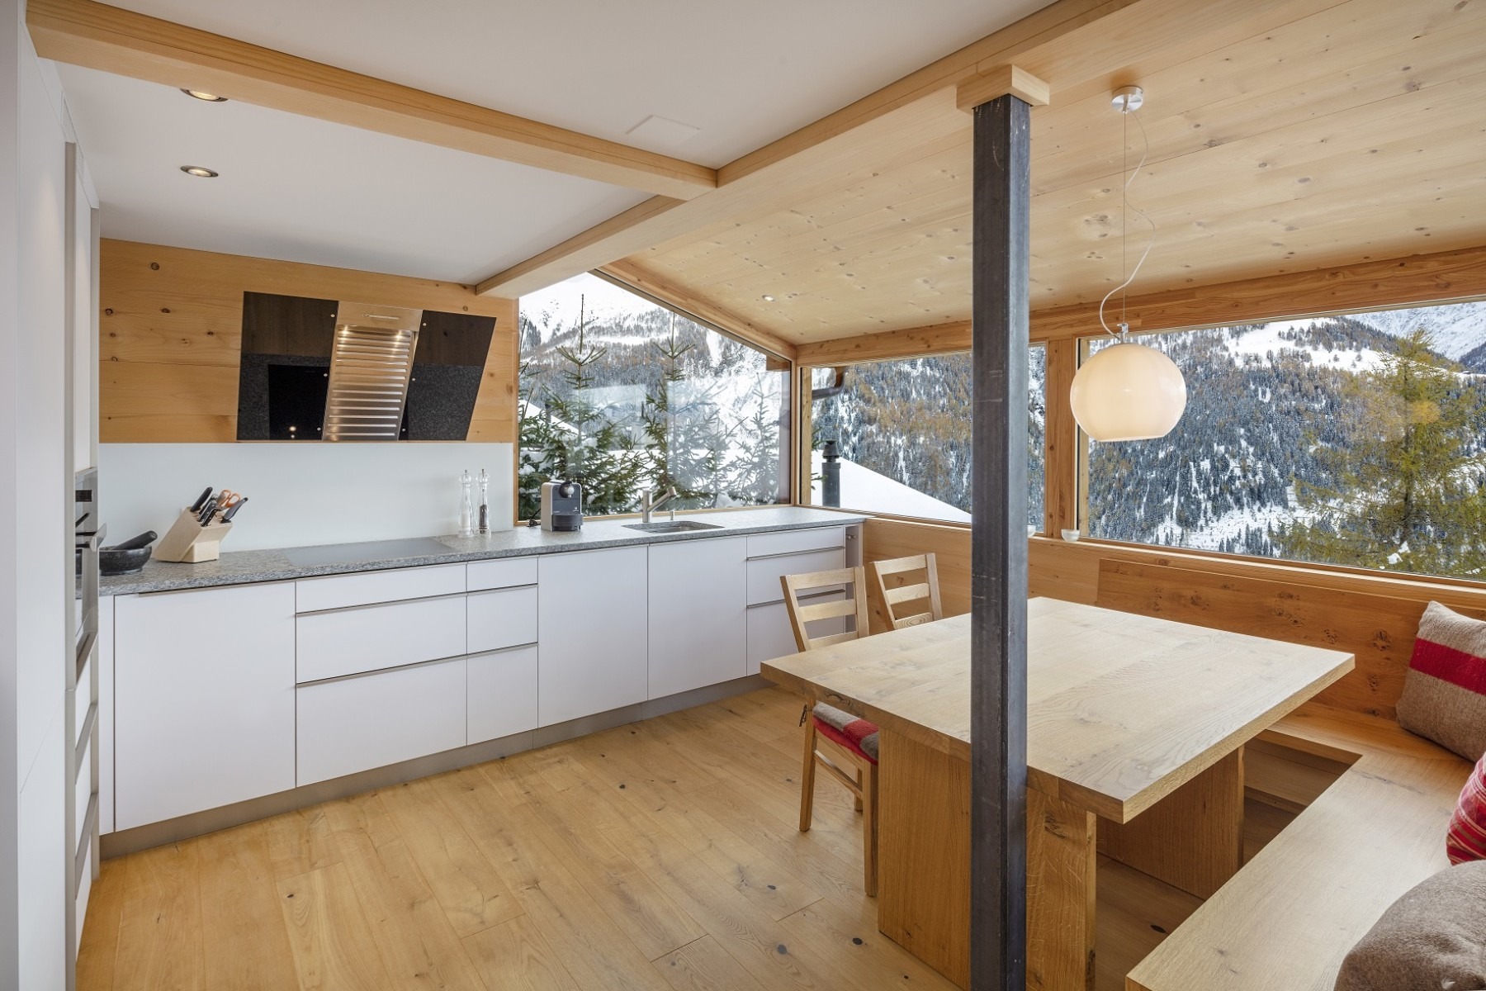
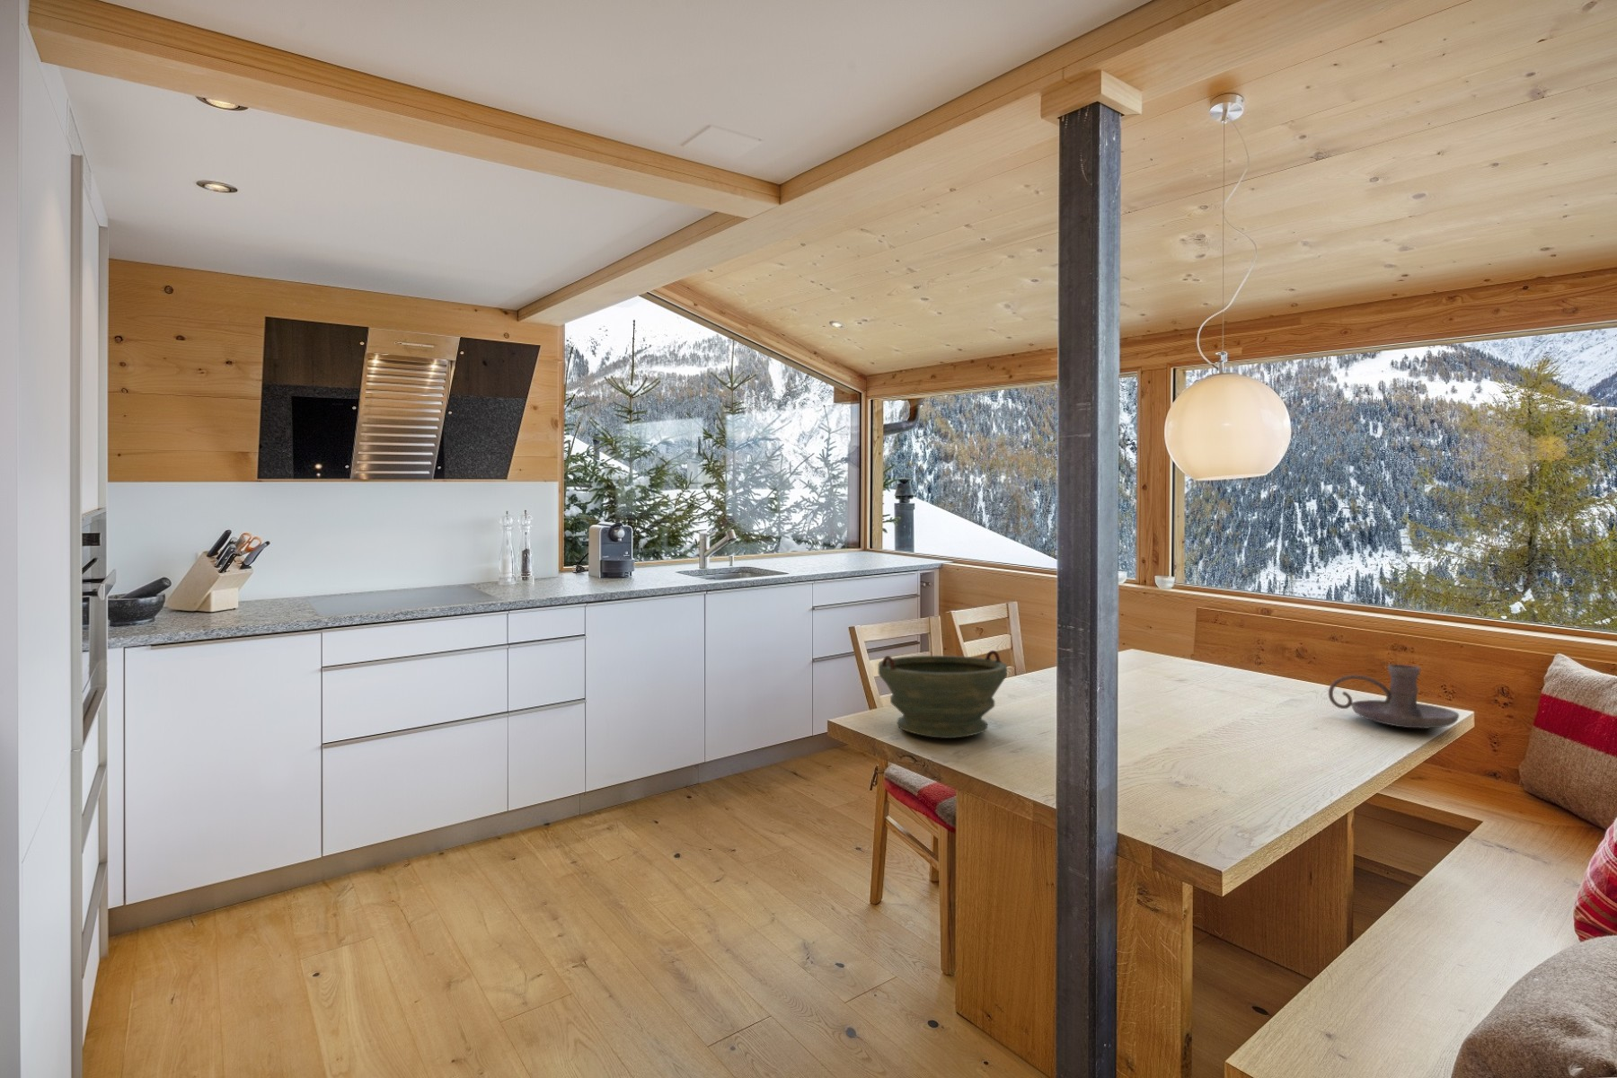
+ candle holder (1391, 693)
+ bowl (942, 691)
